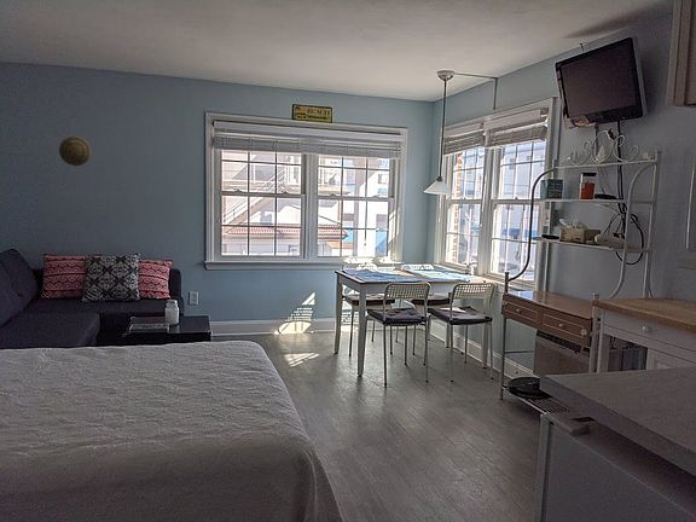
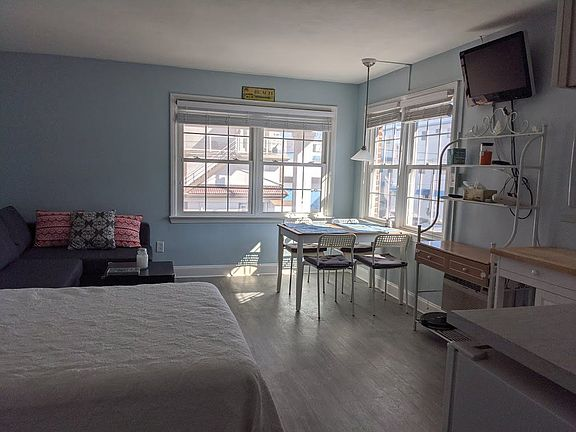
- decorative plate (74, 151)
